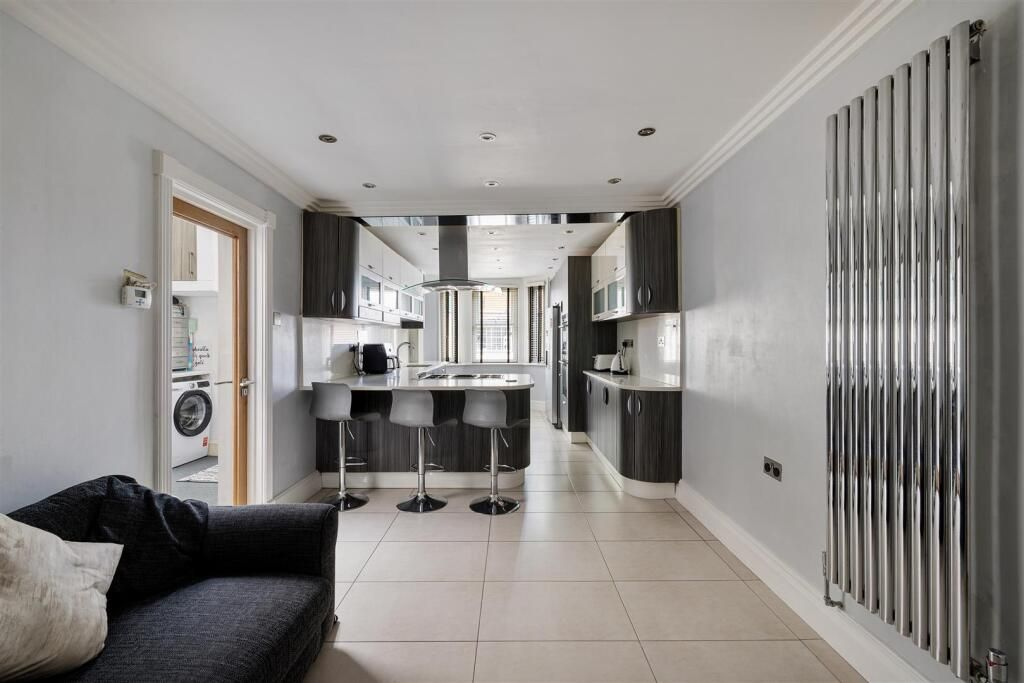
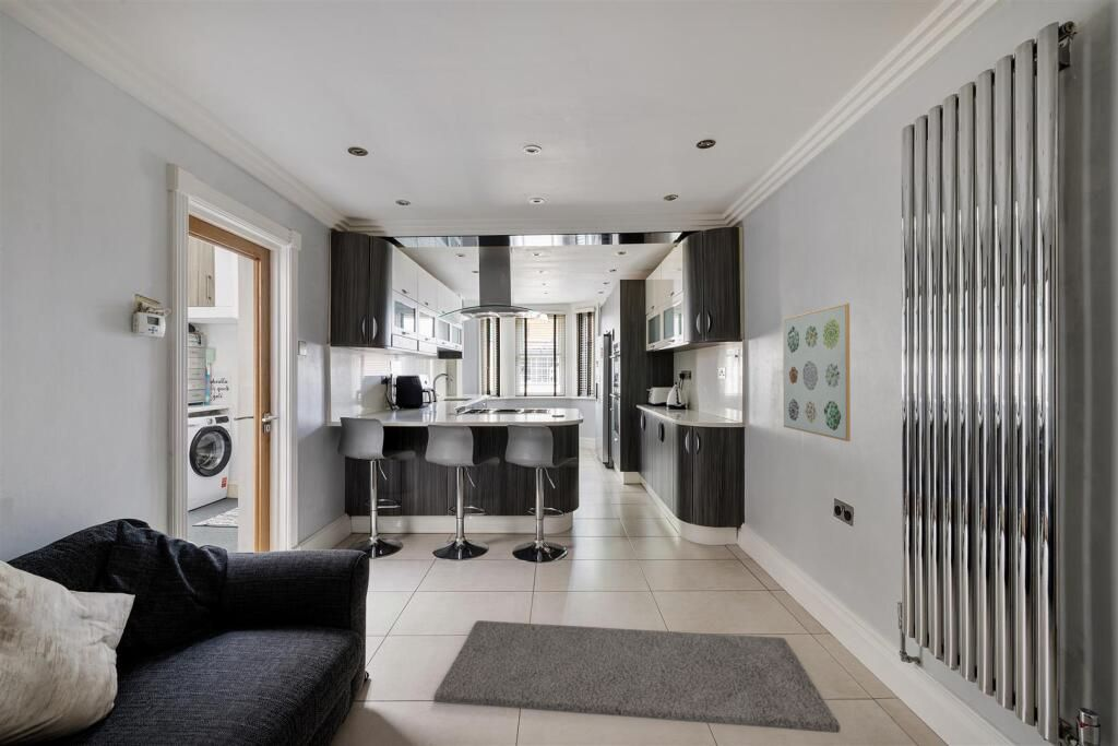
+ wall art (812, 372)
+ rug (626, 666)
